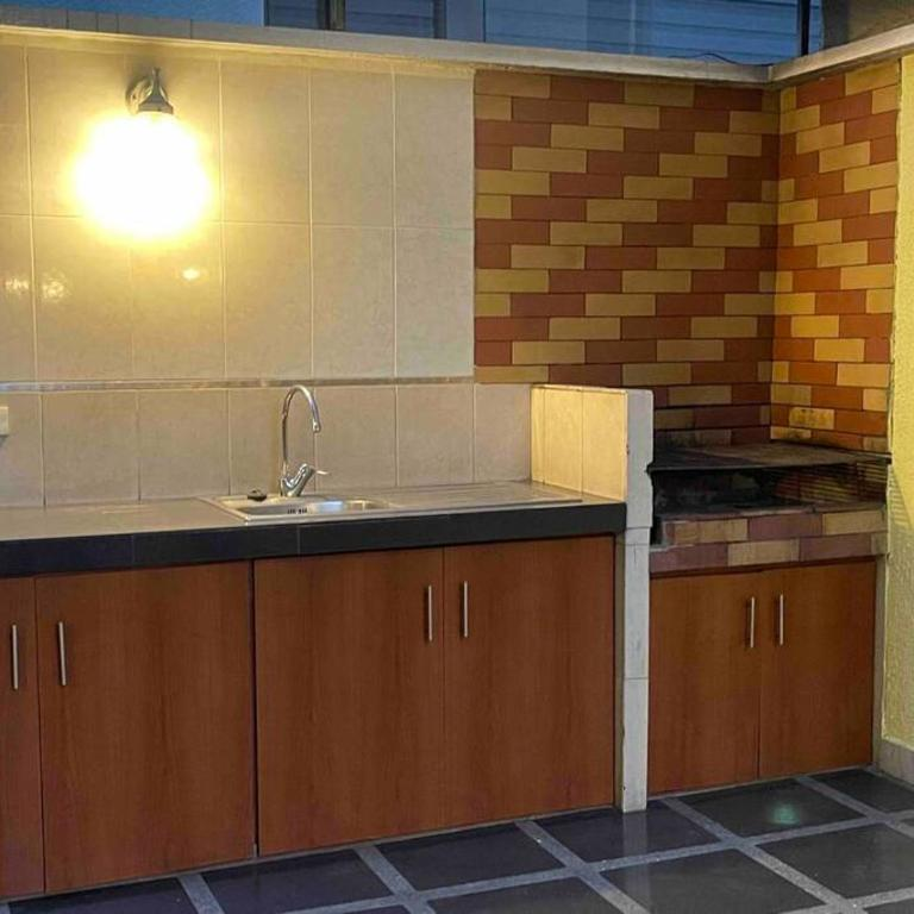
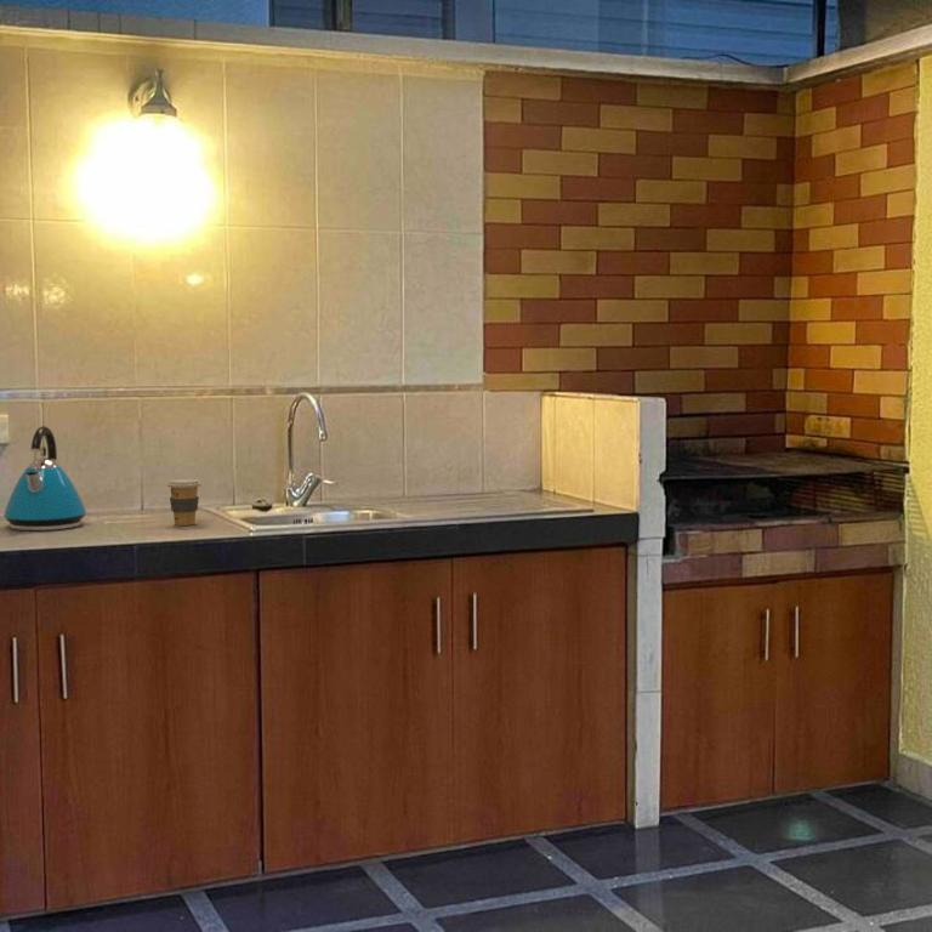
+ kettle (45, 476)
+ coffee cup (184, 501)
